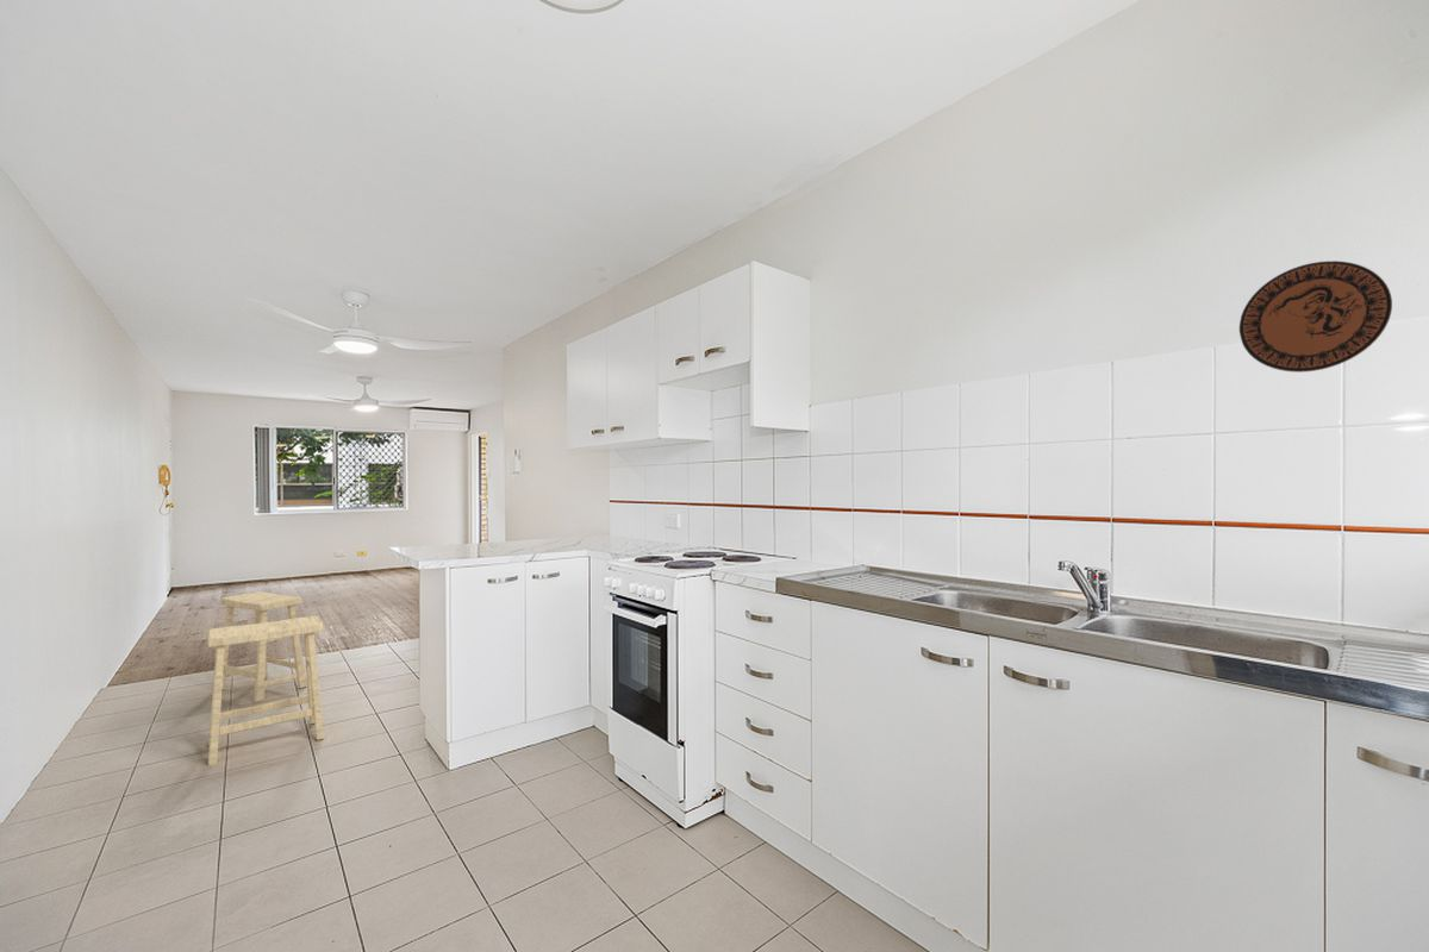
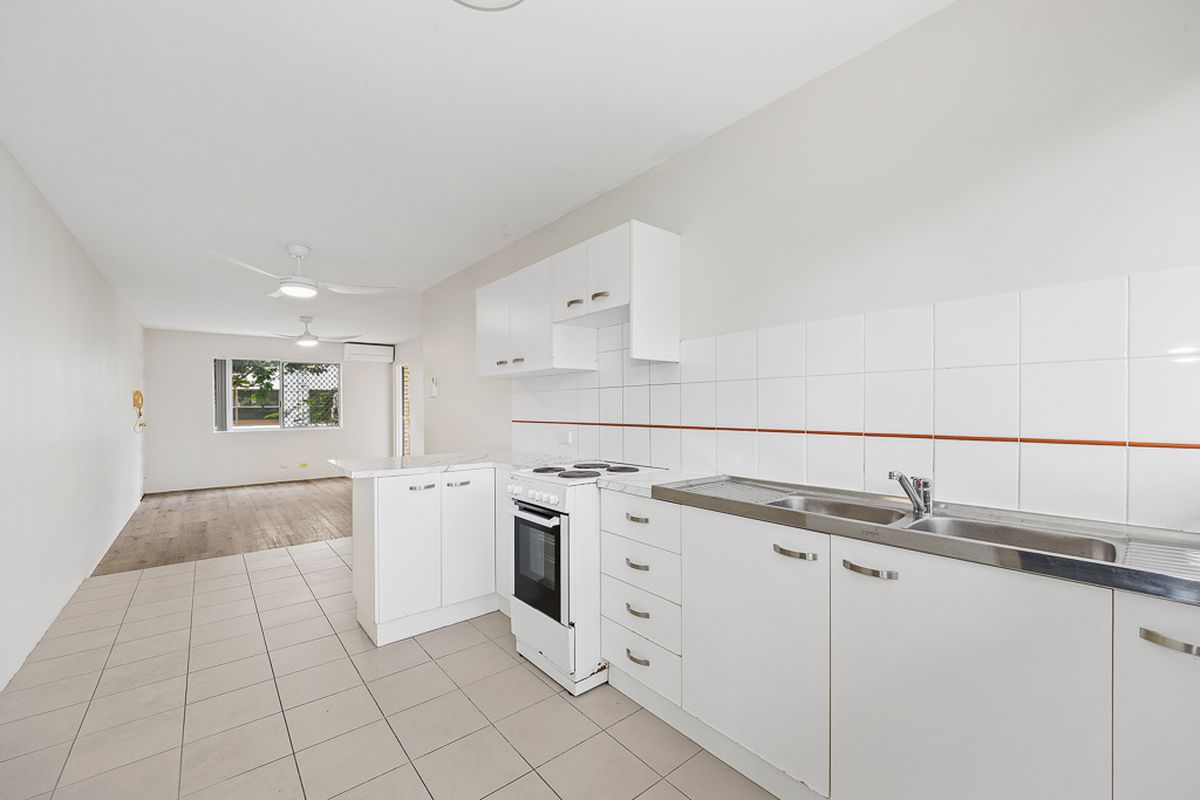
- decorative plate (1310, 317)
- stool (261, 643)
- stool (273, 702)
